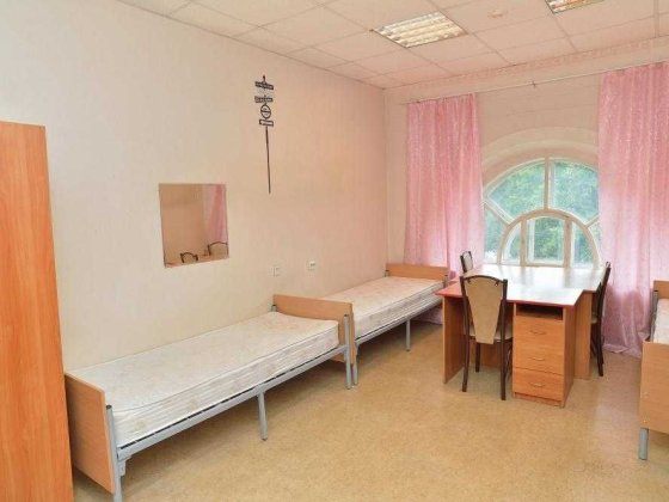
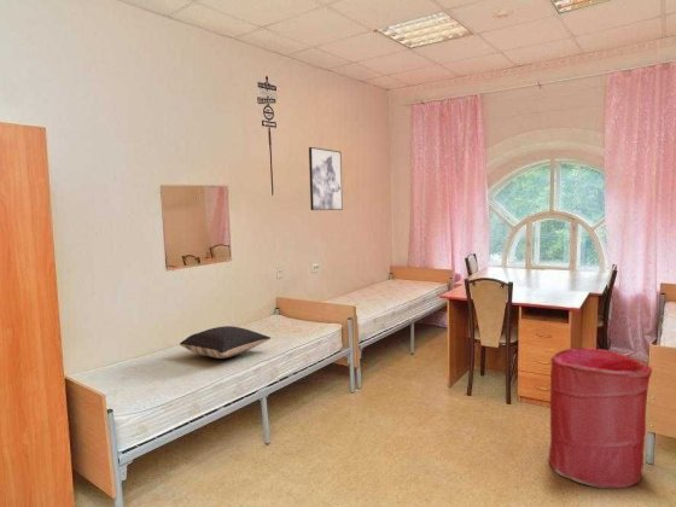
+ pillow (226, 340)
+ wall art (326, 180)
+ laundry hamper (598, 412)
